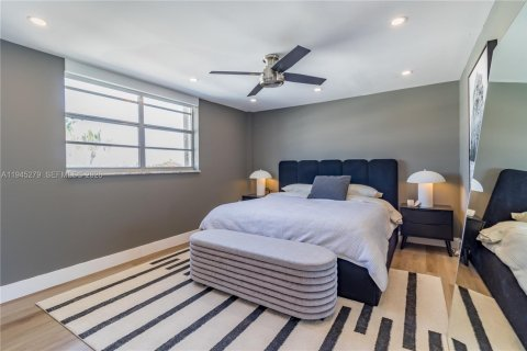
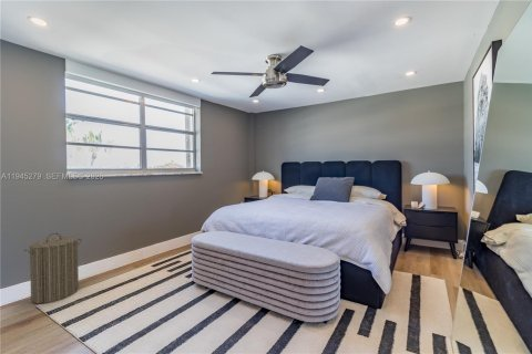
+ laundry hamper (54, 263)
